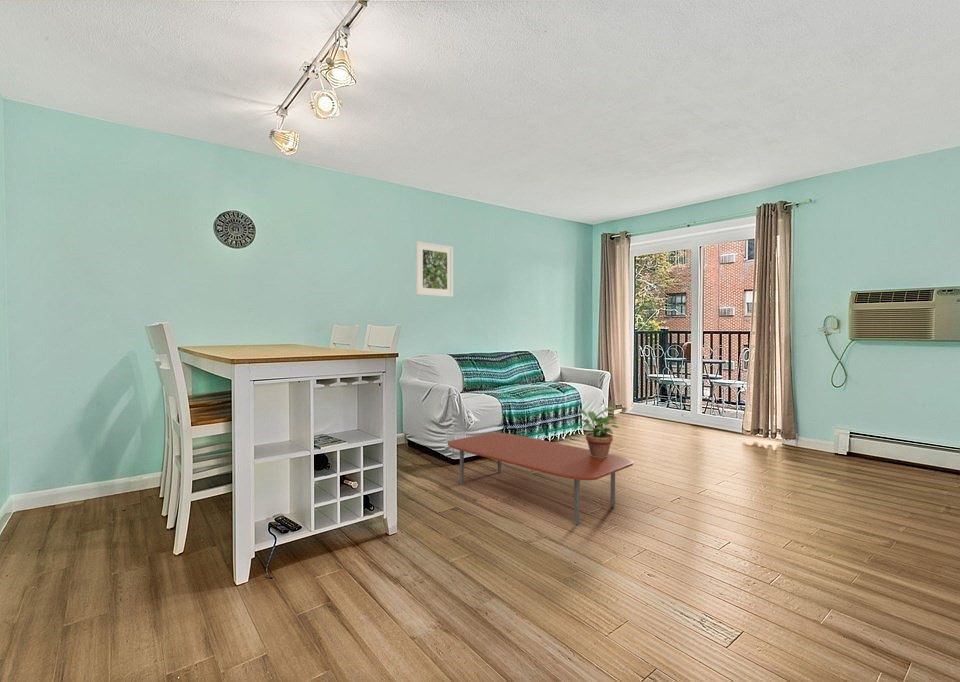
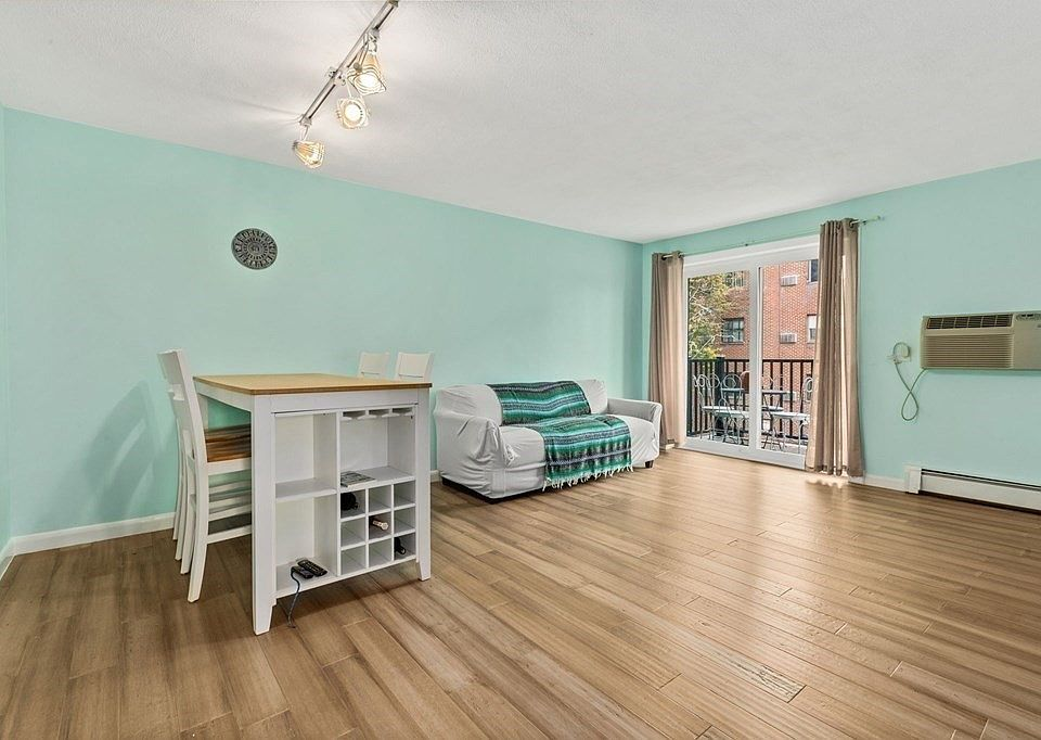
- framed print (434, 270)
- potted plant (594, 431)
- coffee table (532, 469)
